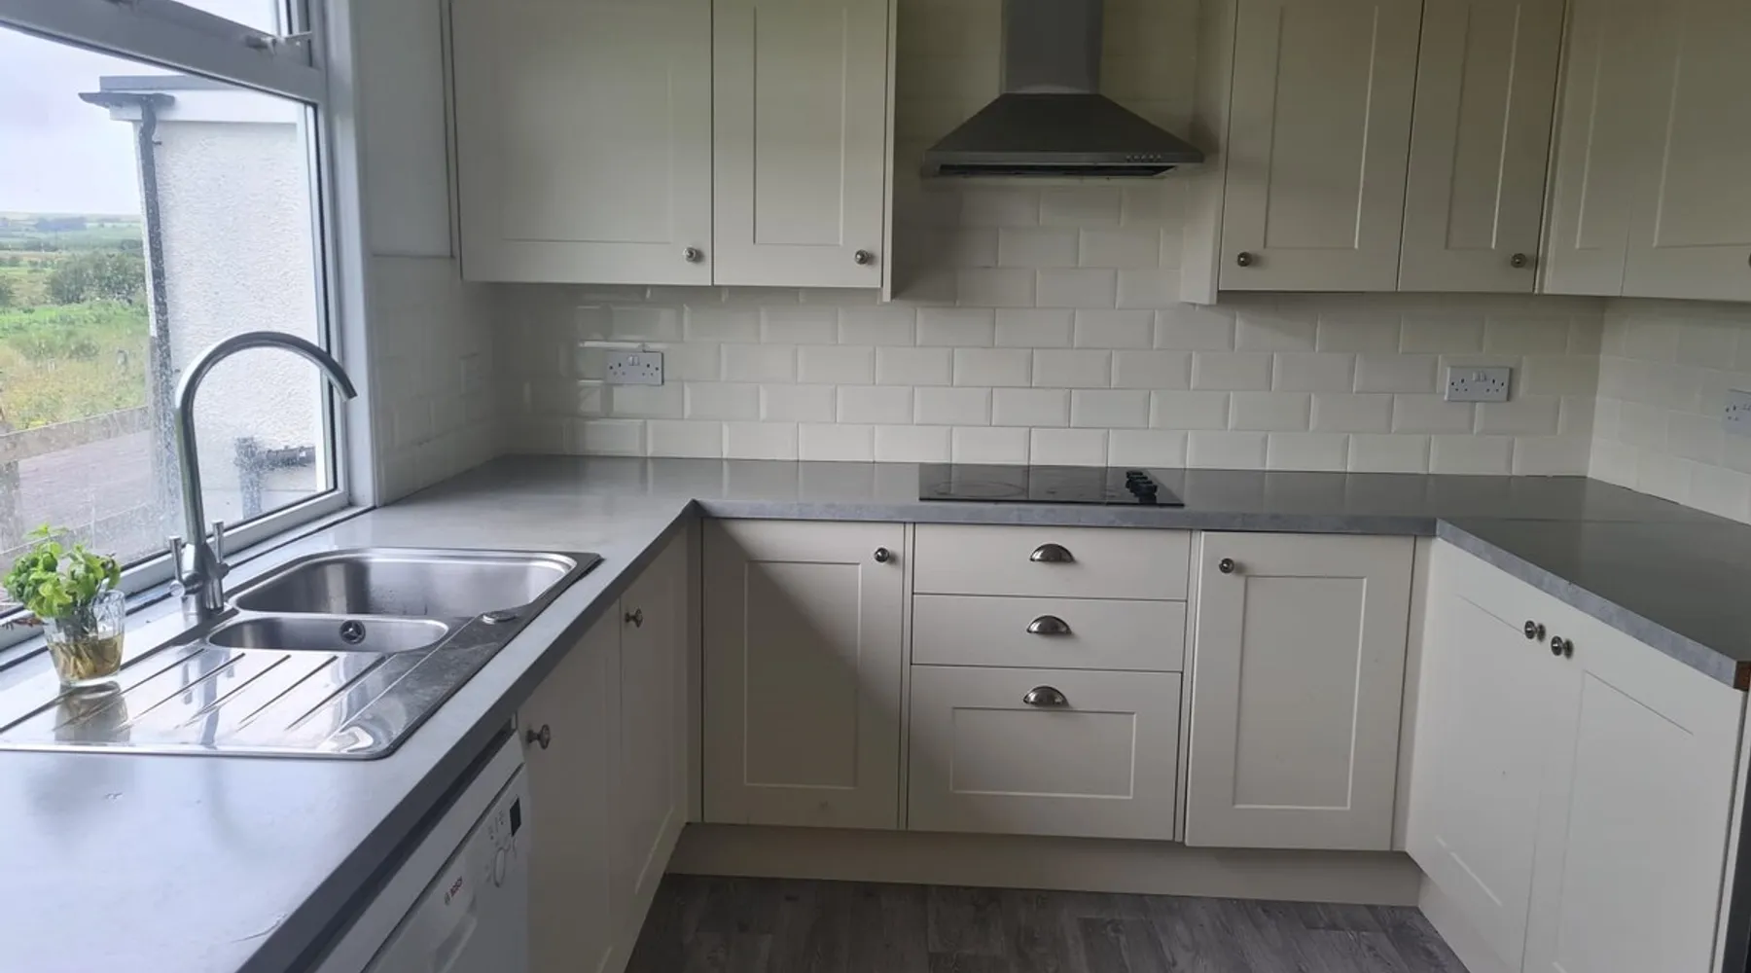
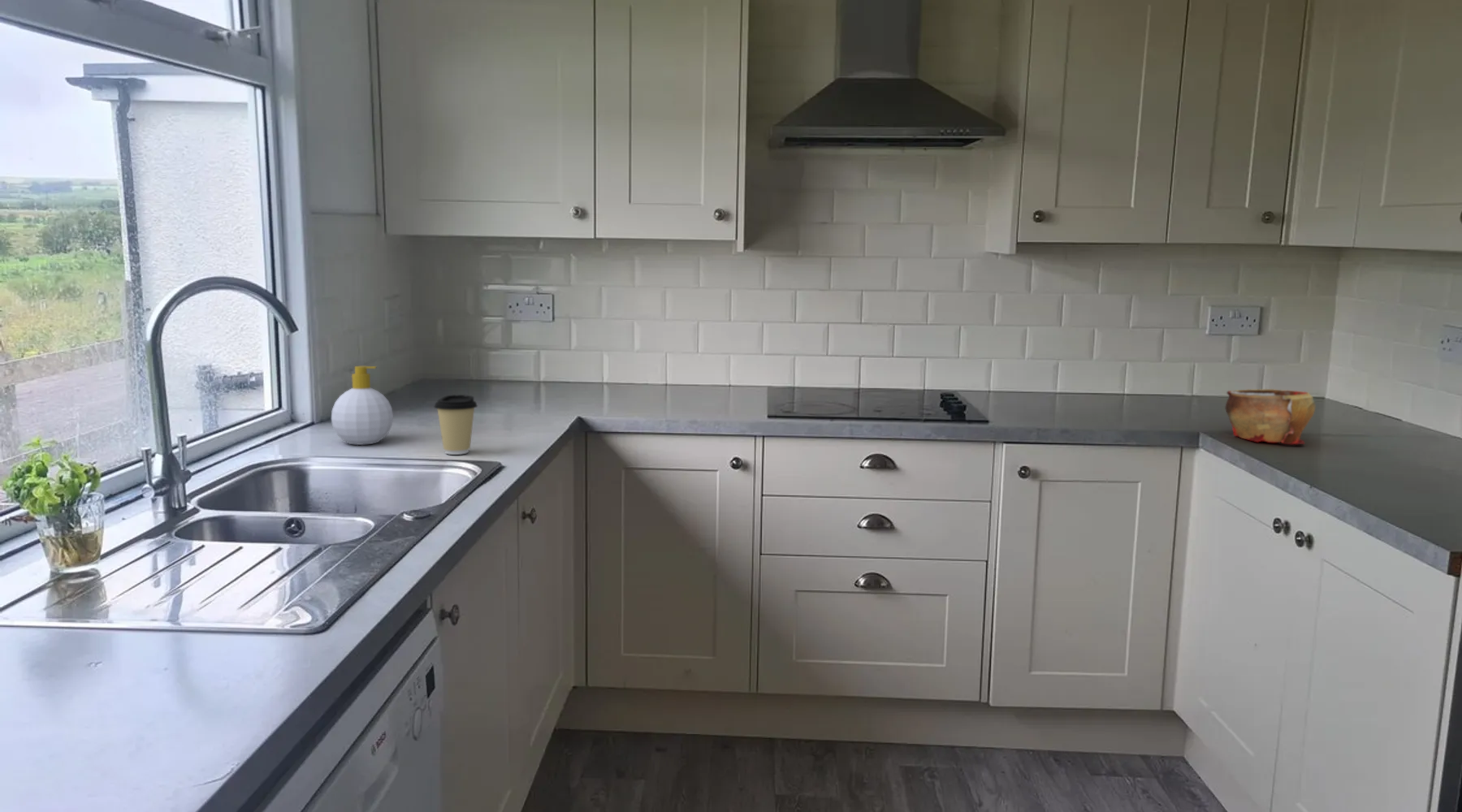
+ bowl (1267, 413)
+ soap bottle (361, 404)
+ coffee cup (456, 425)
